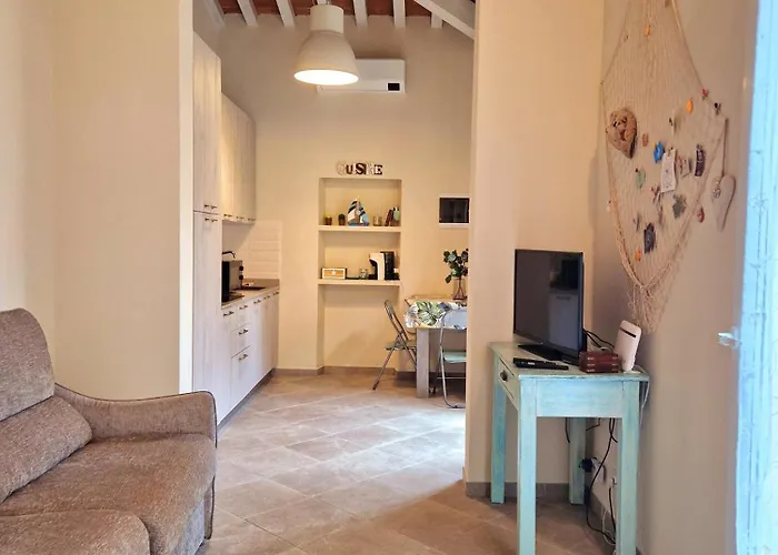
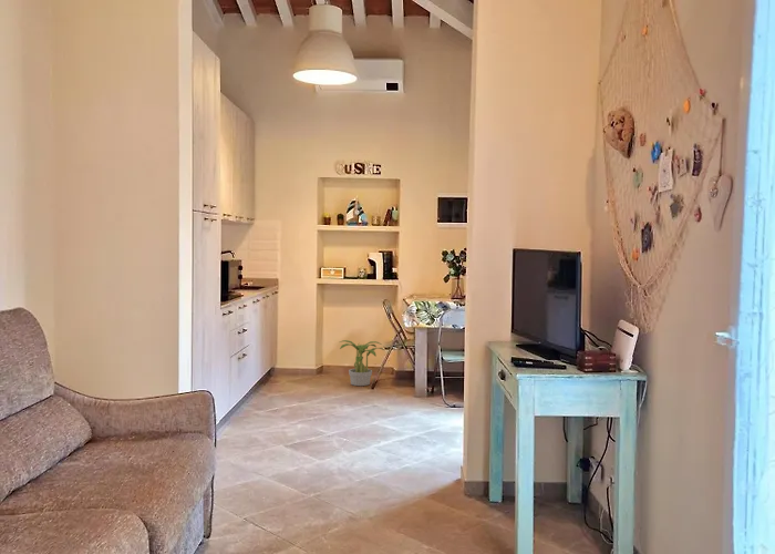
+ potted plant (361, 362)
